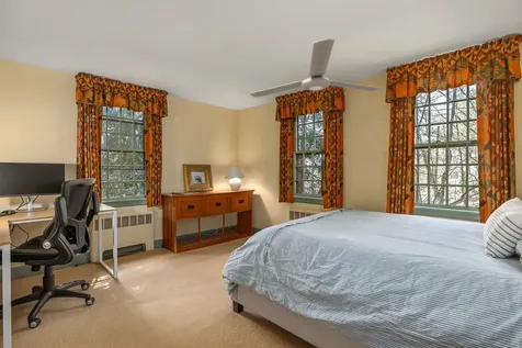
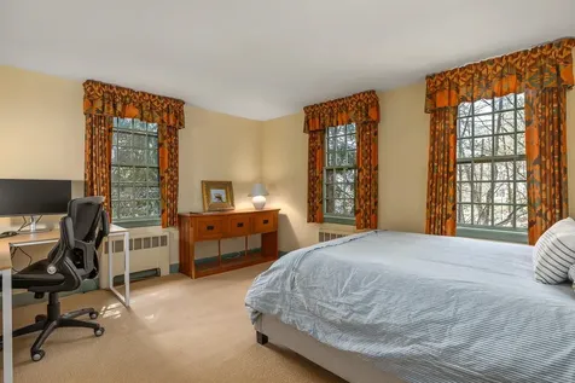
- ceiling fan (313, 69)
